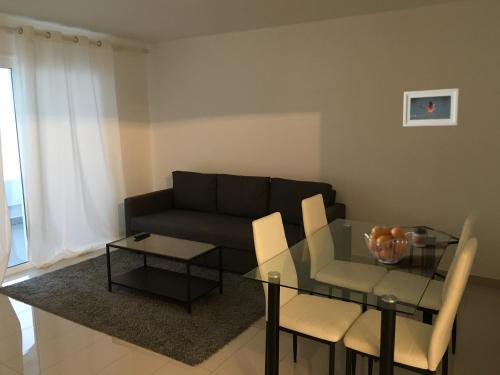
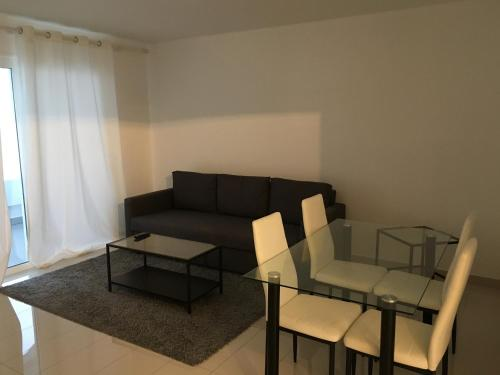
- fruit basket (388, 243)
- coffee cup (419, 236)
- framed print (430, 108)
